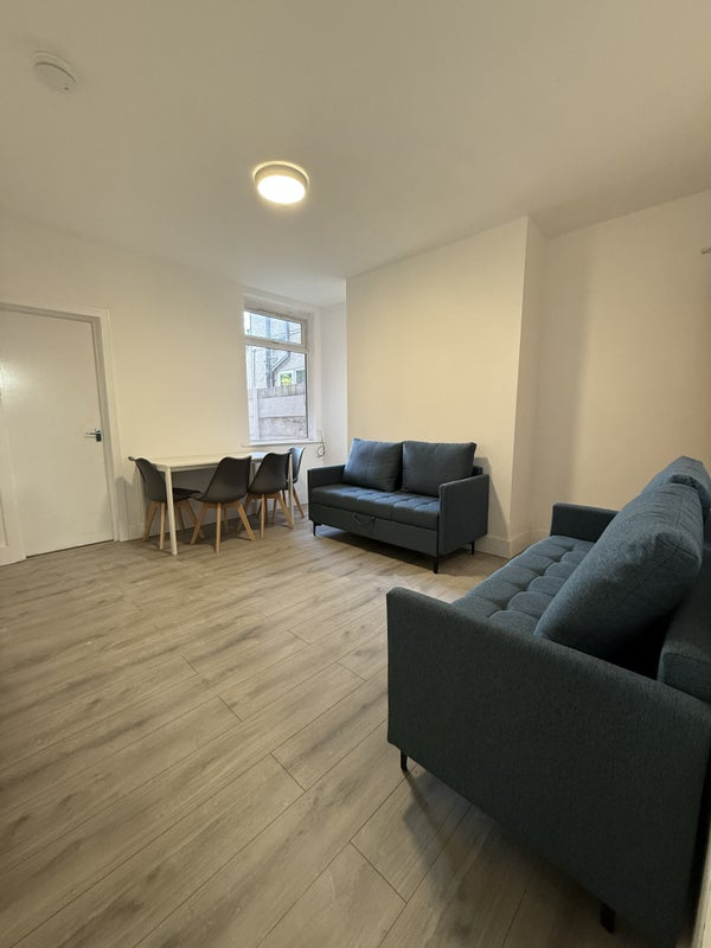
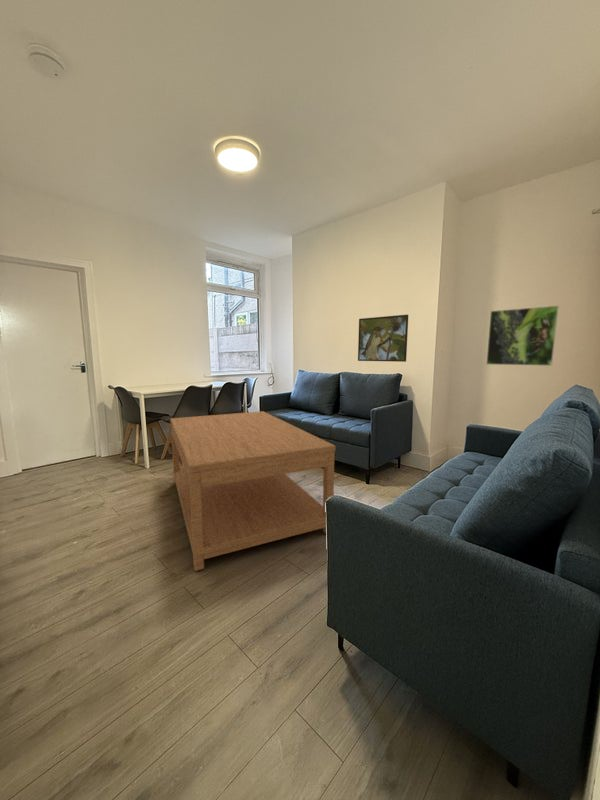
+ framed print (381, 339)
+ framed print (520, 337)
+ coffee table (239, 467)
